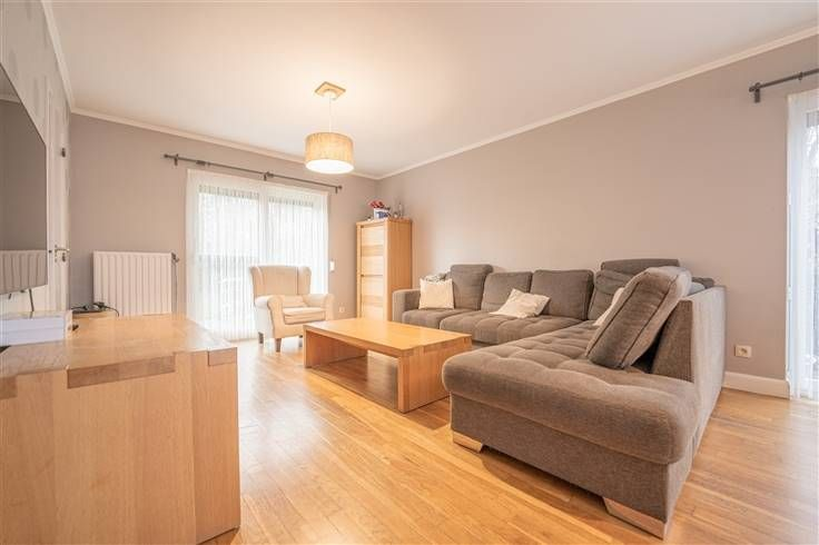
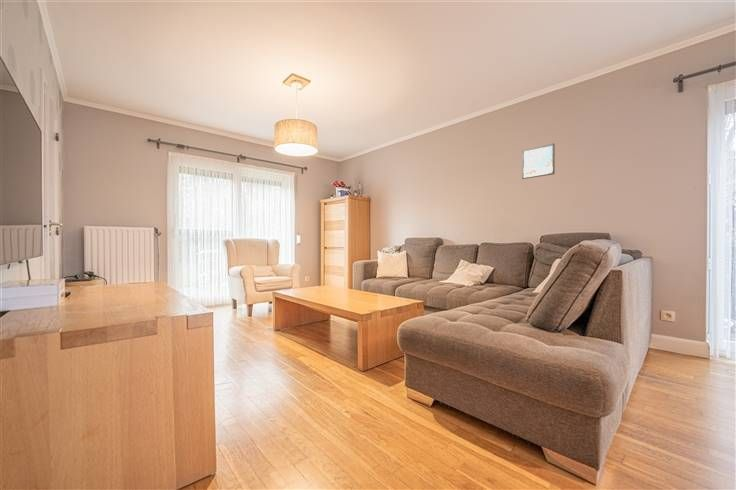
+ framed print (537, 161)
